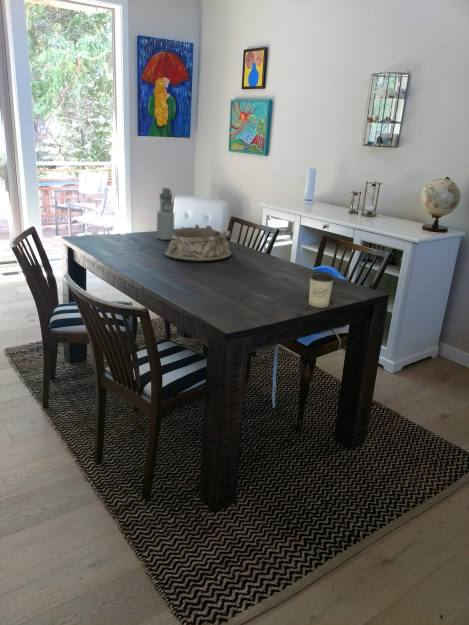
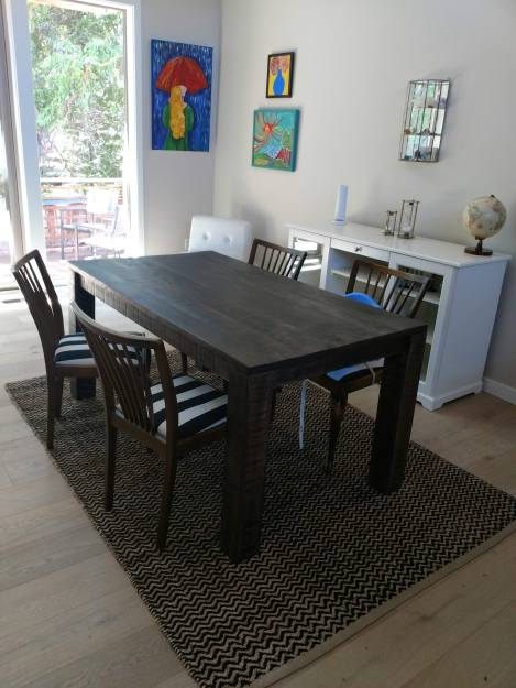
- cup (320, 289)
- water bottle (165, 213)
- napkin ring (199, 242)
